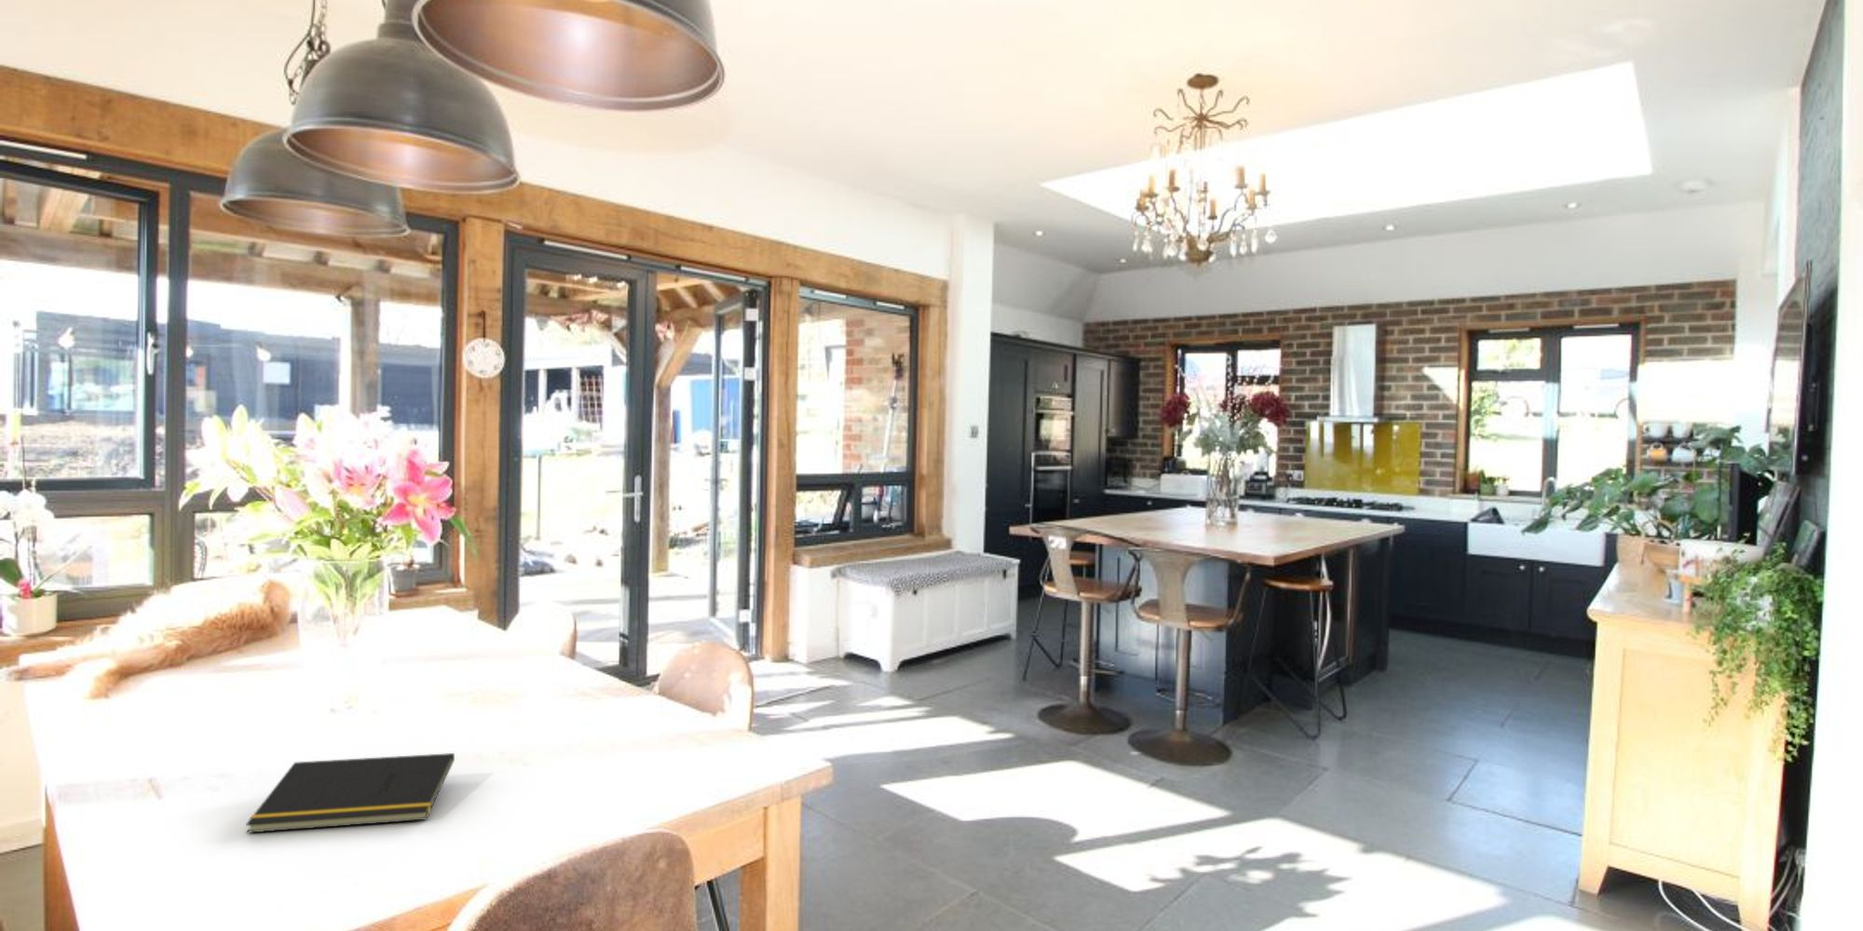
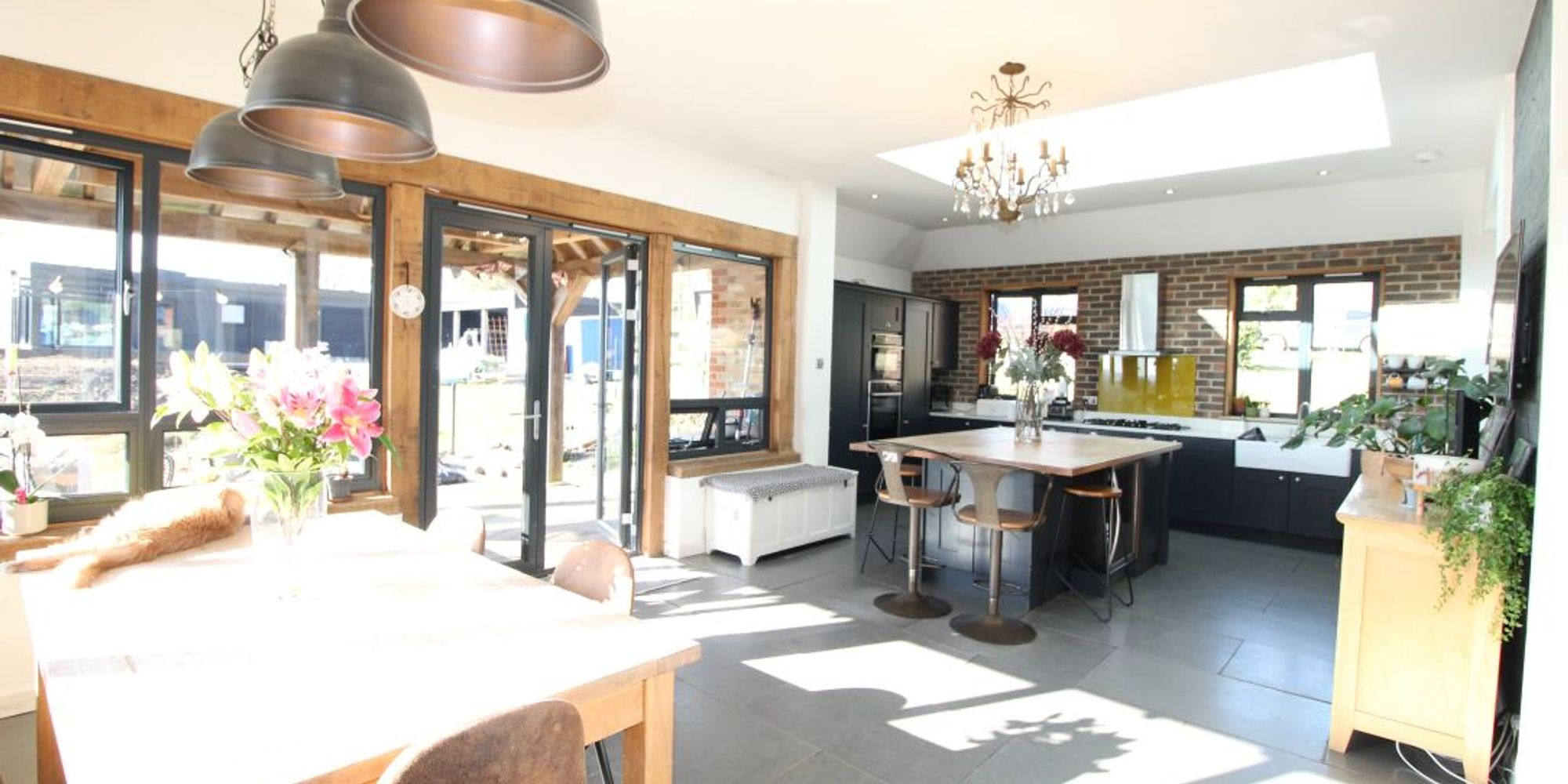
- notepad (358, 790)
